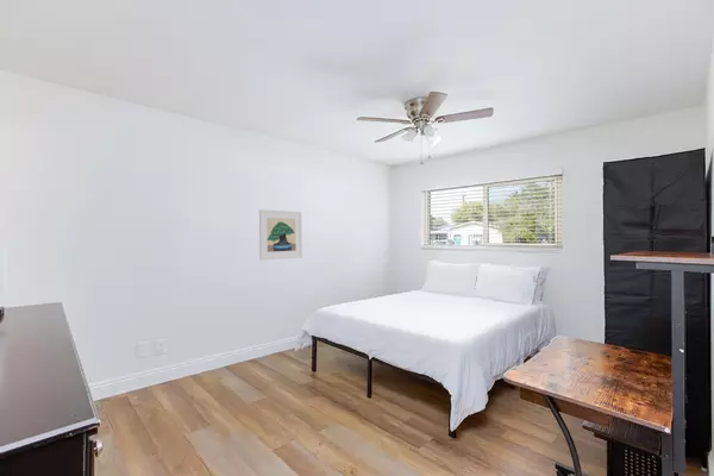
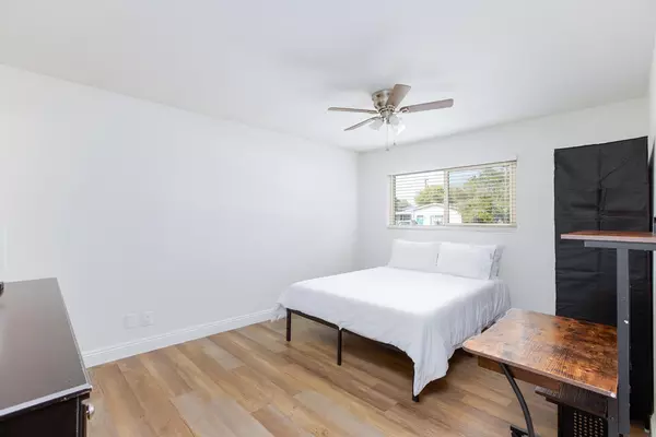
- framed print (281, 234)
